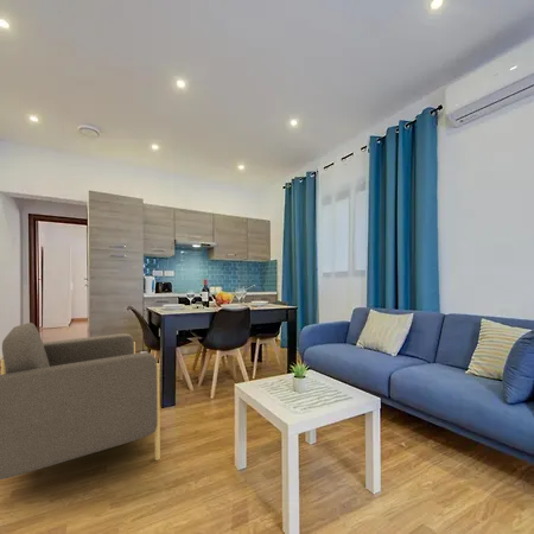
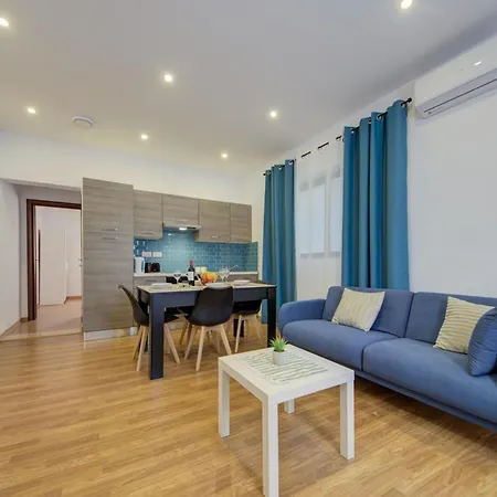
- armchair (82, 387)
